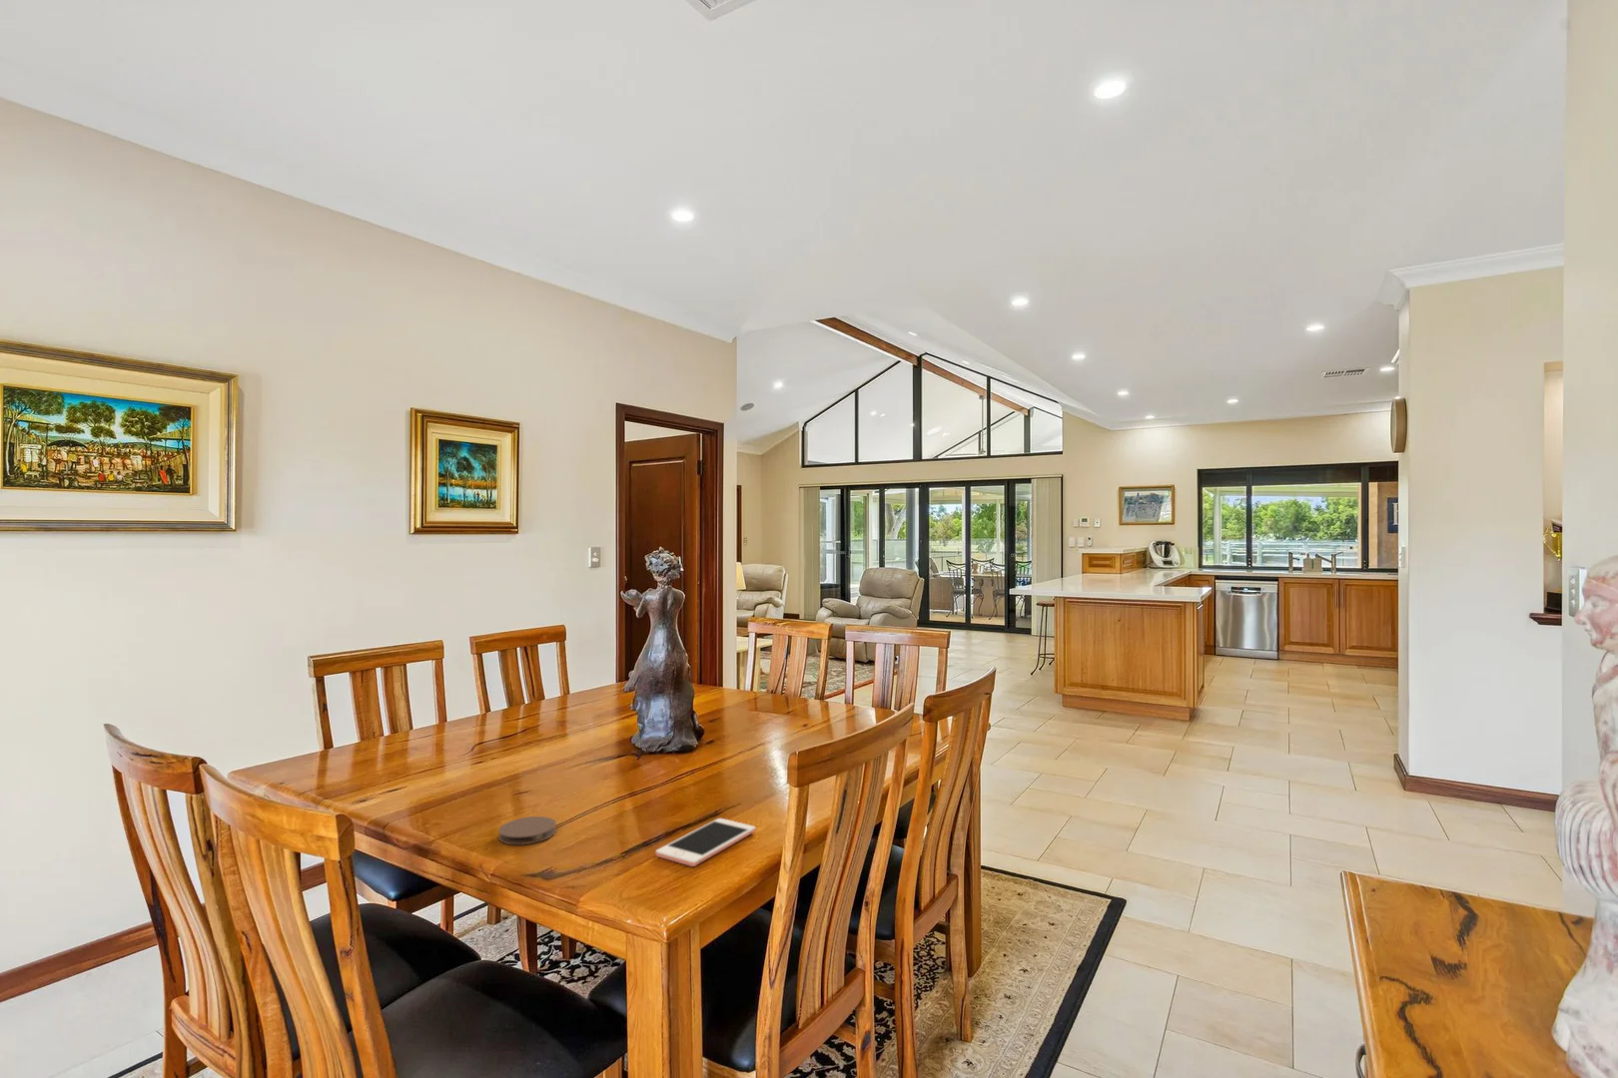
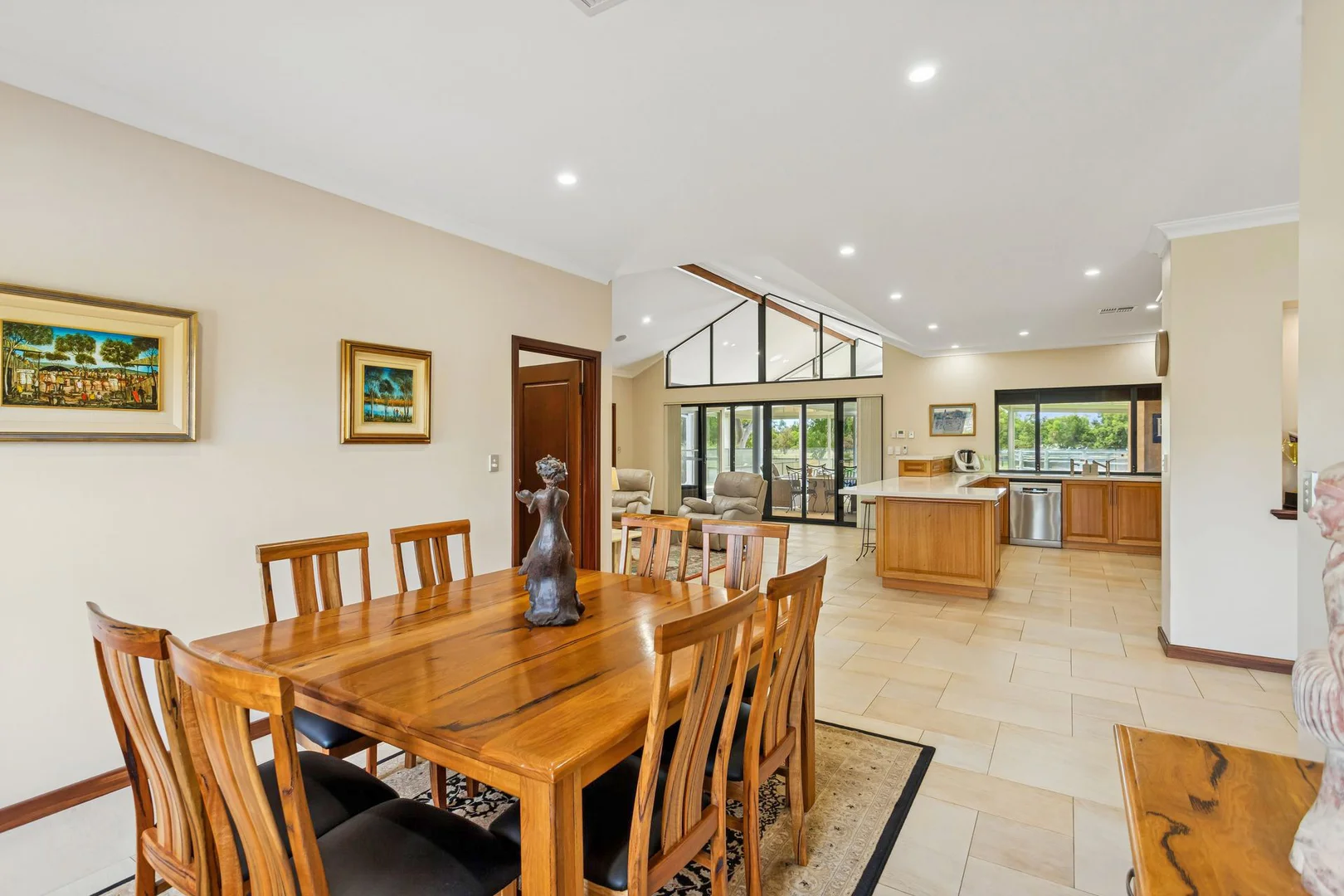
- cell phone (707, 841)
- coaster (527, 829)
